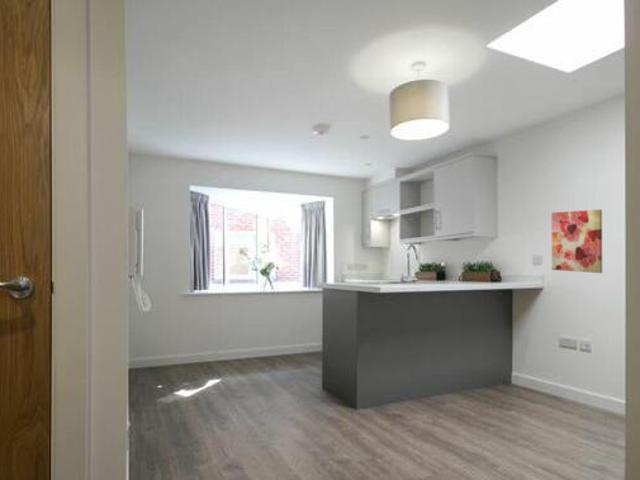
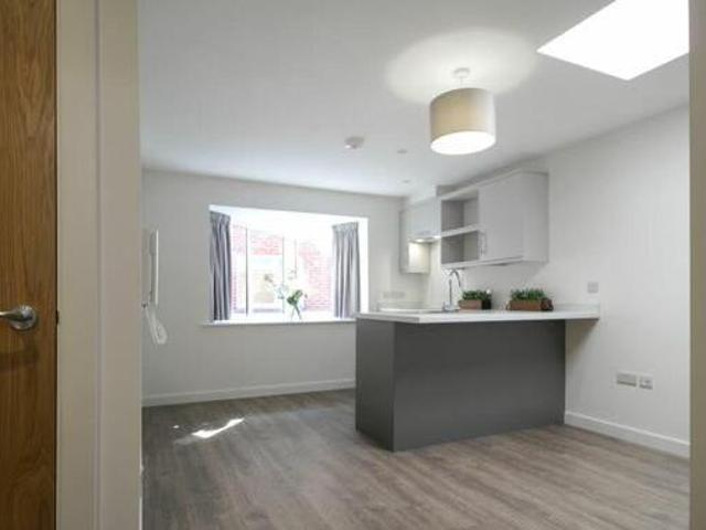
- wall art (575, 241)
